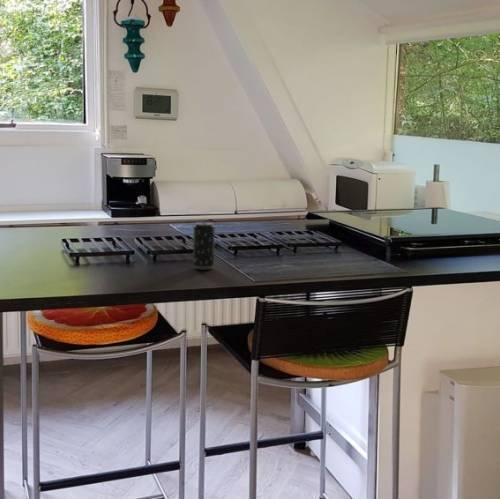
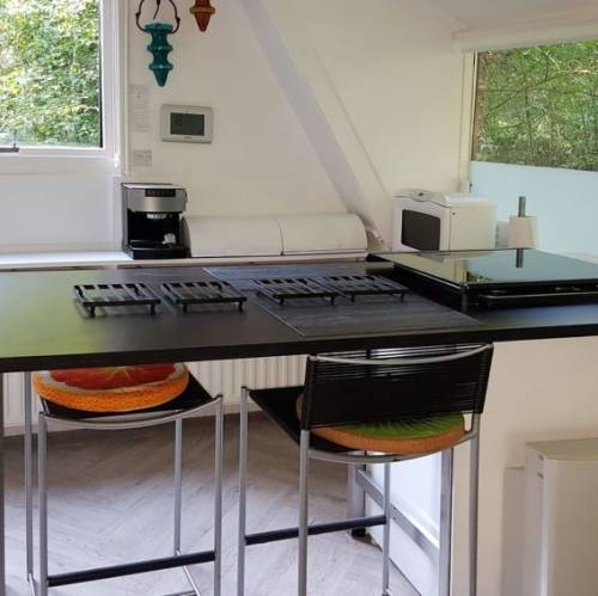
- beverage can (203, 245)
